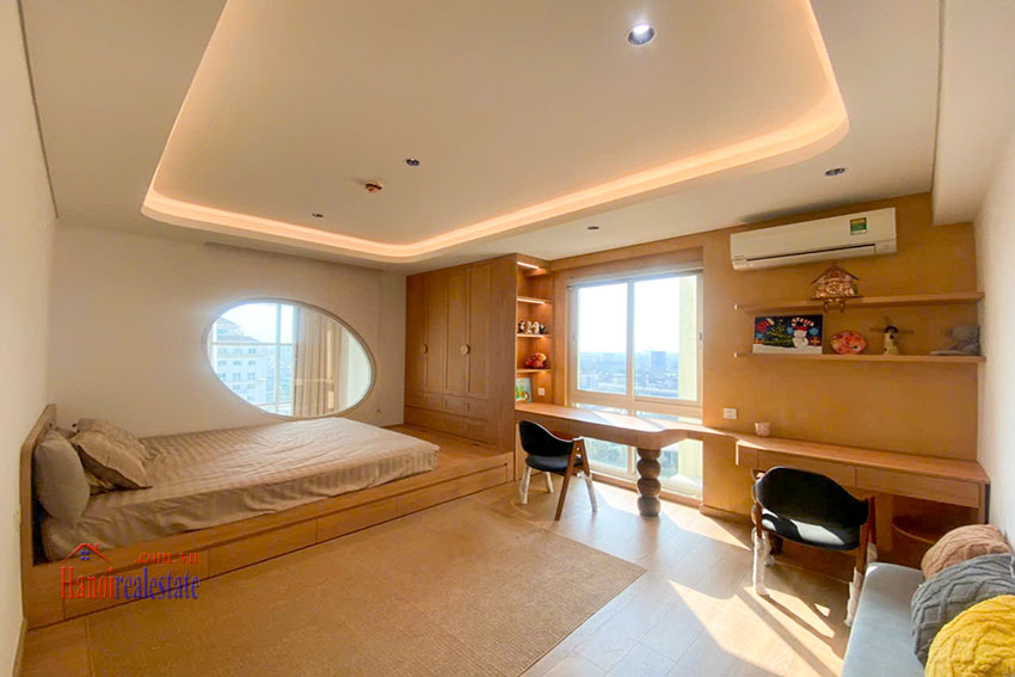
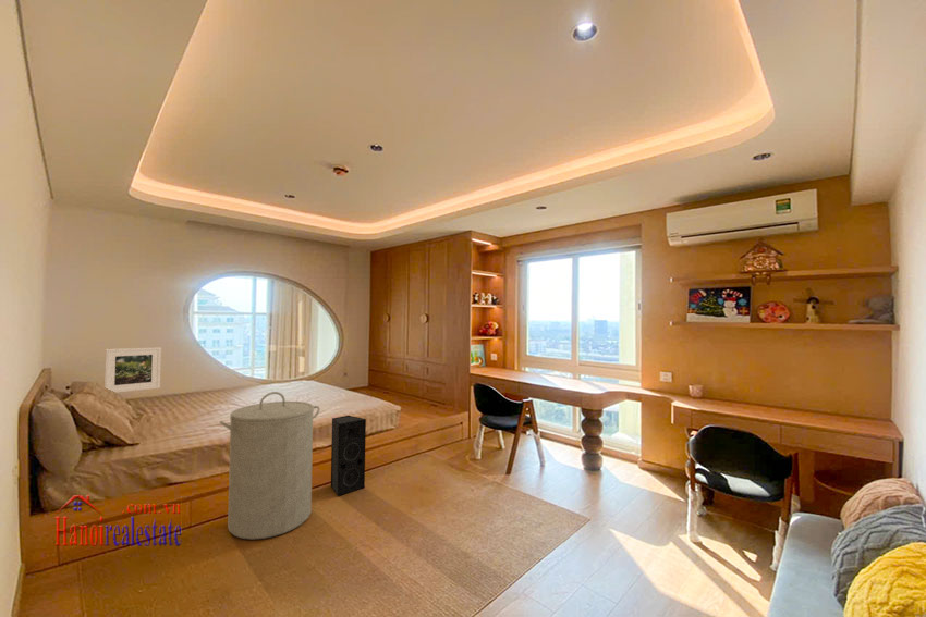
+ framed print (133, 369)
+ speaker (345, 453)
+ laundry hamper (272, 455)
